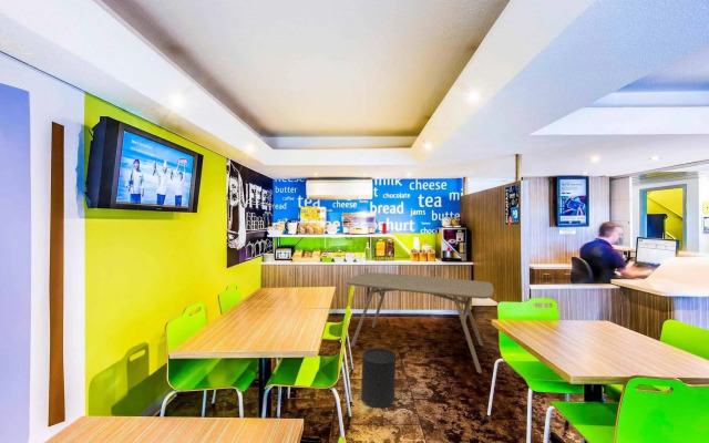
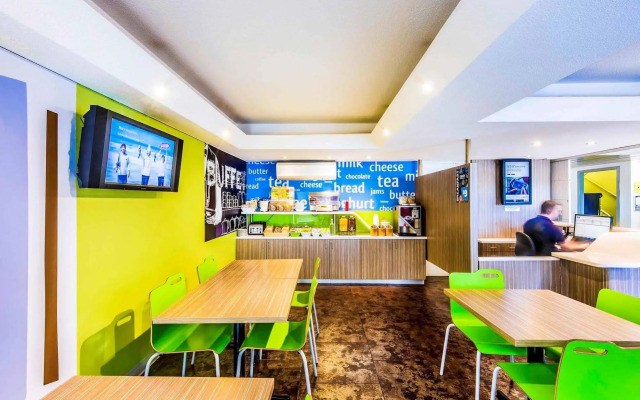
- trash can (378, 375)
- dining table (420, 292)
